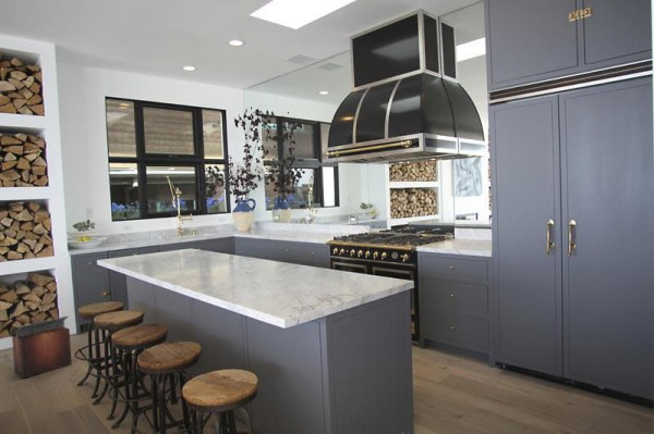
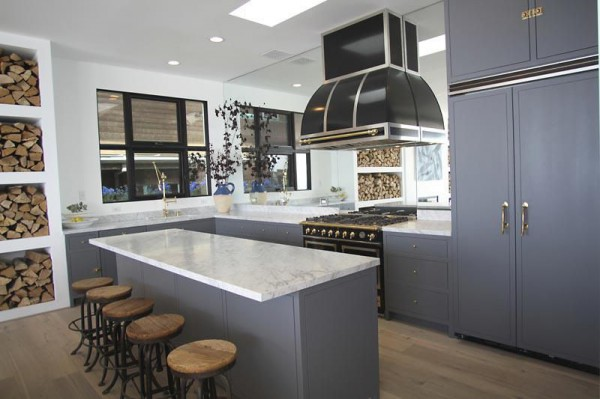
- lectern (40, 343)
